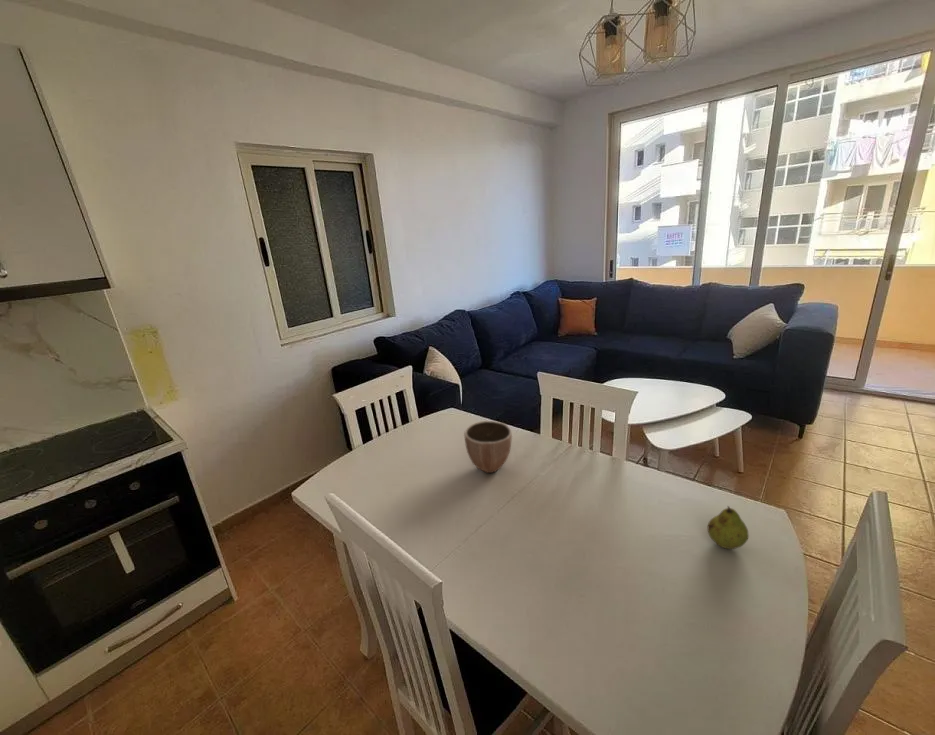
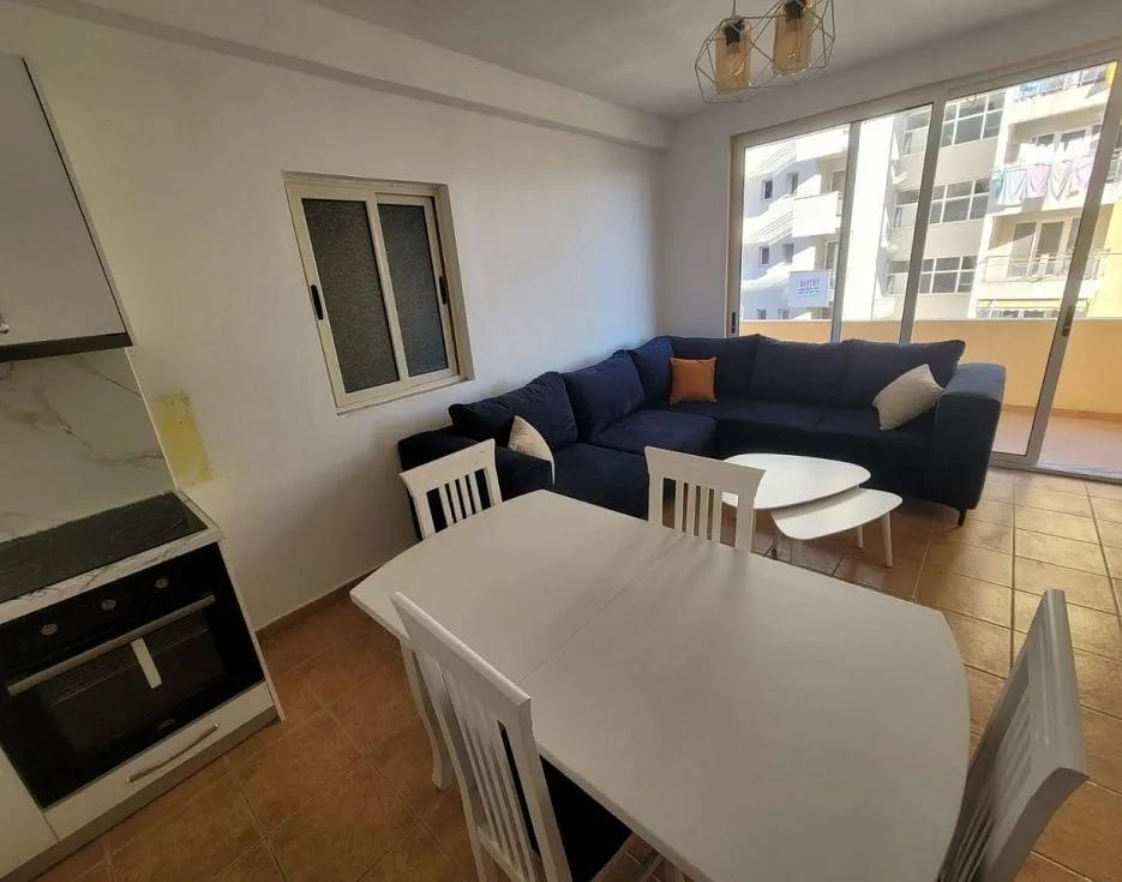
- fruit (728, 524)
- decorative bowl (489, 450)
